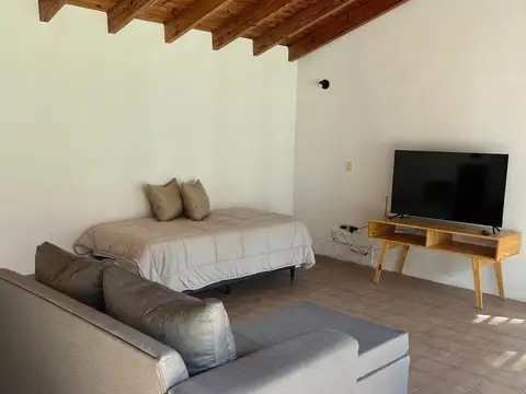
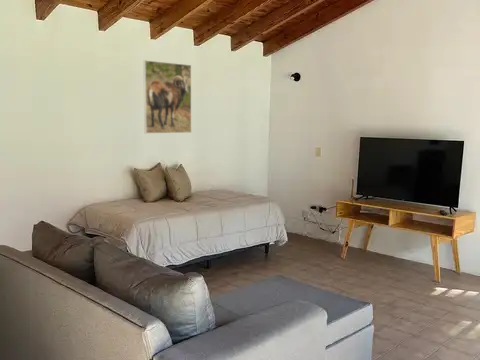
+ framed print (168, 98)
